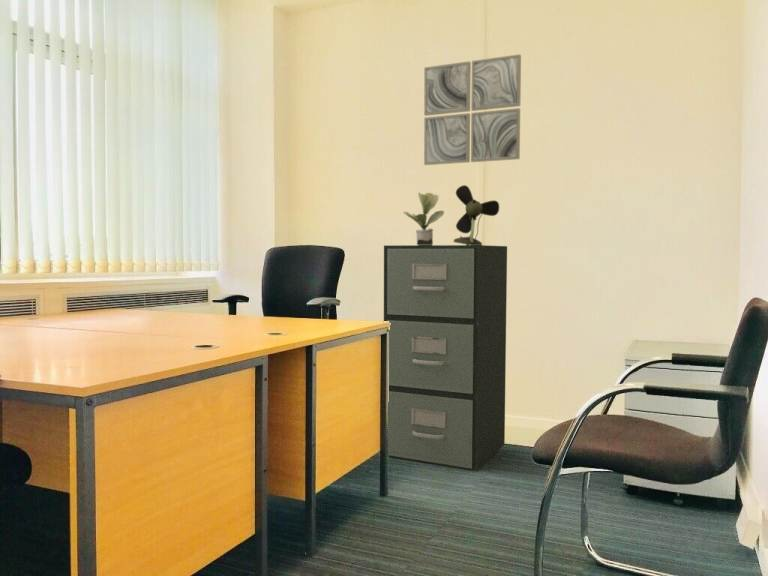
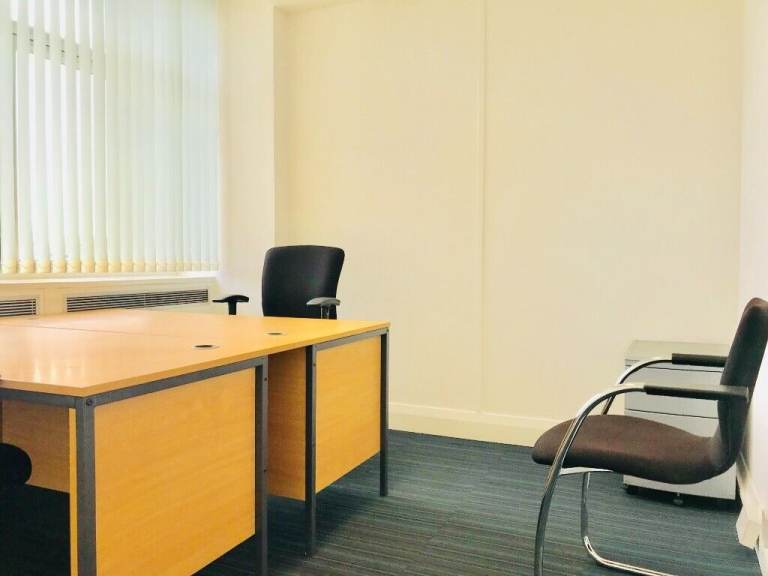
- wall art (471, 113)
- desk fan (472, 215)
- potted plant (422, 218)
- filing cabinet (445, 349)
